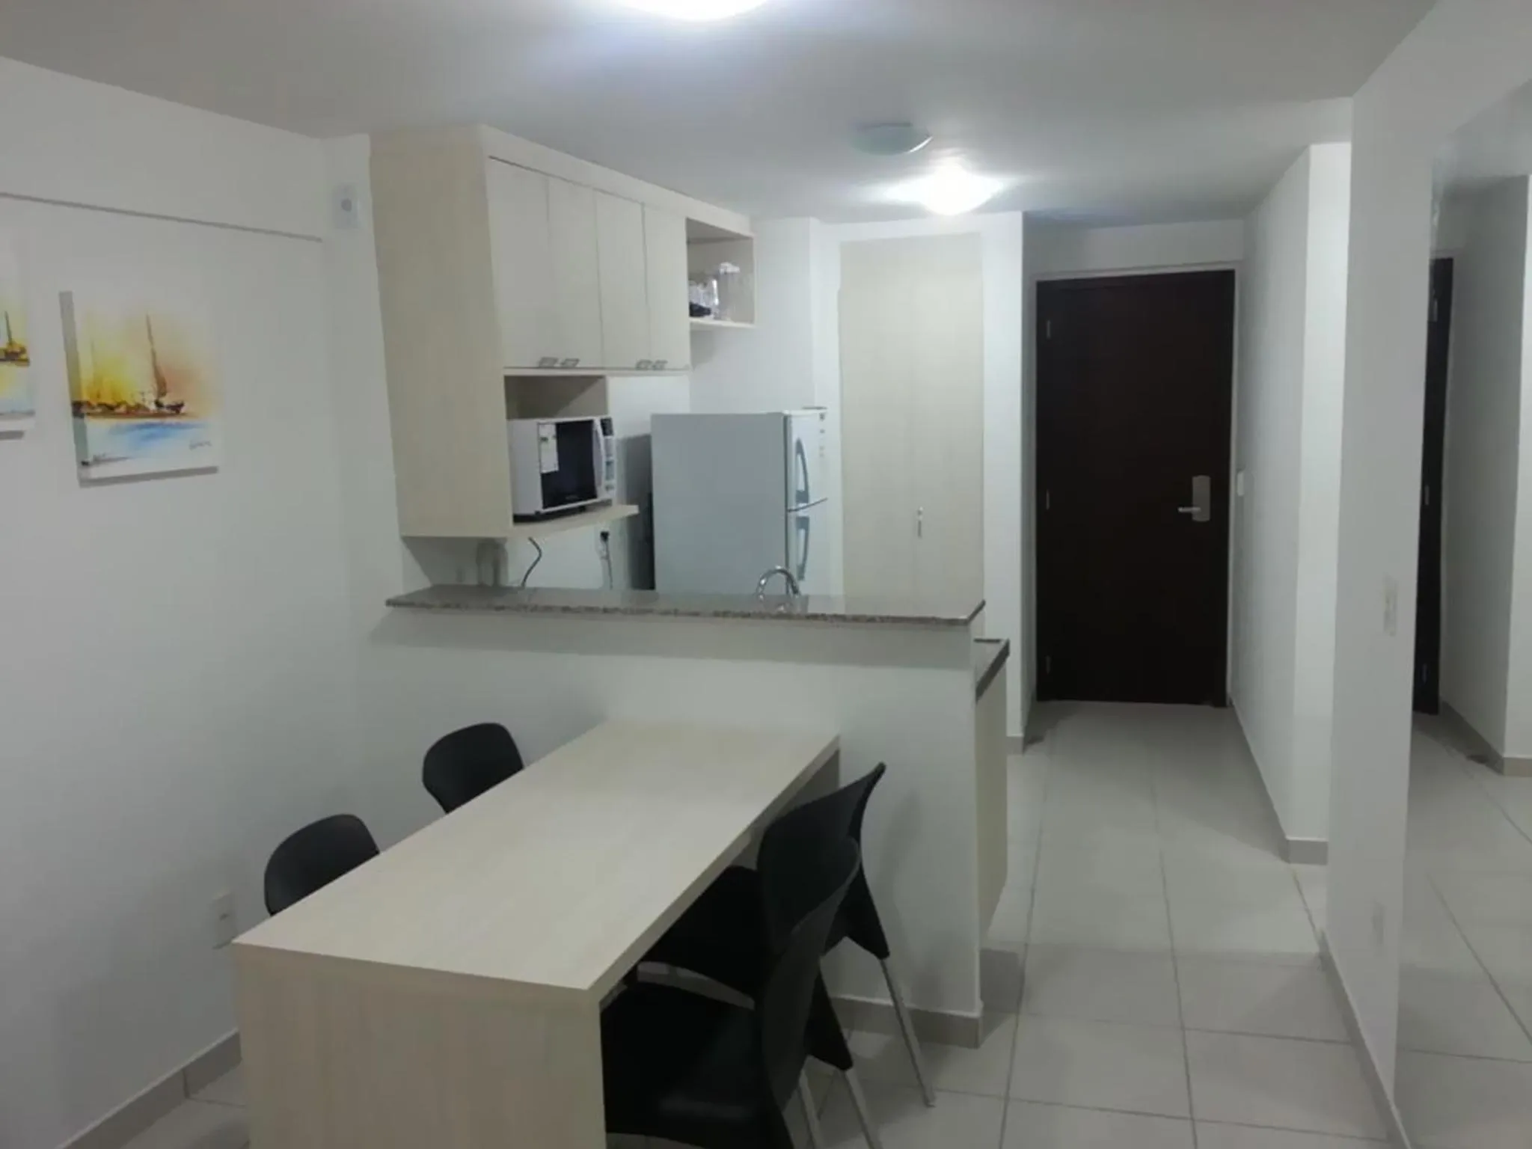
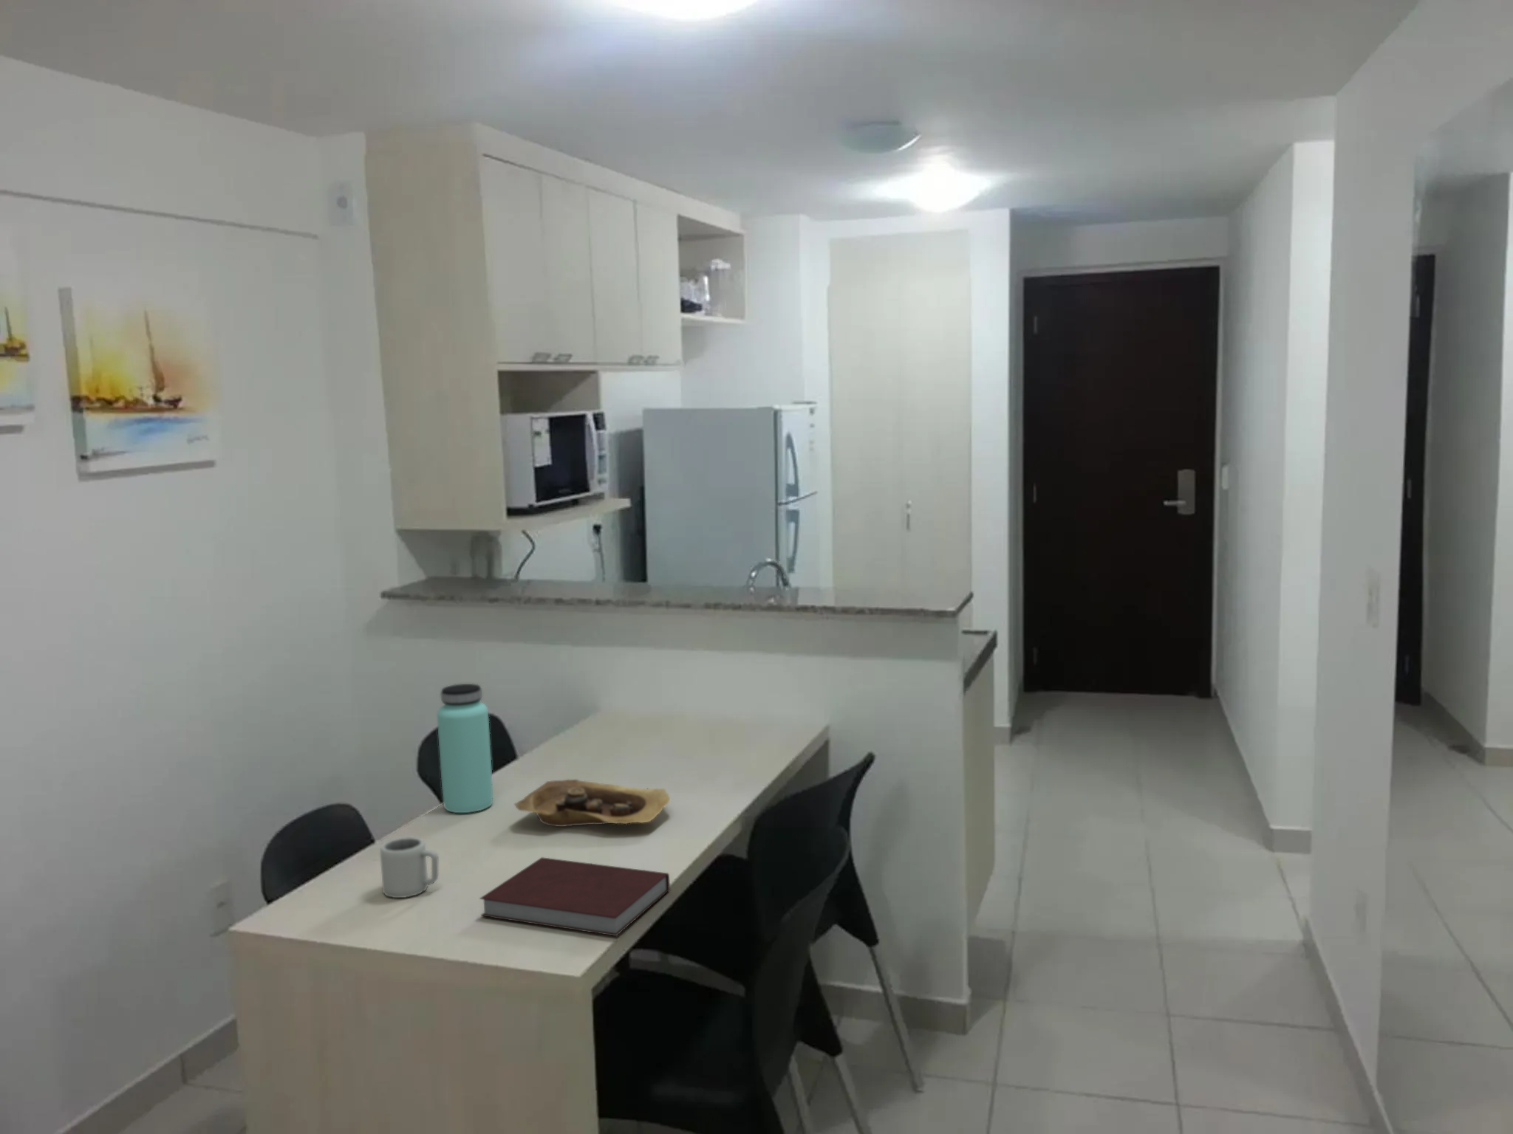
+ notebook (577, 893)
+ cup (411, 867)
+ bottle (465, 747)
+ bowl (594, 805)
